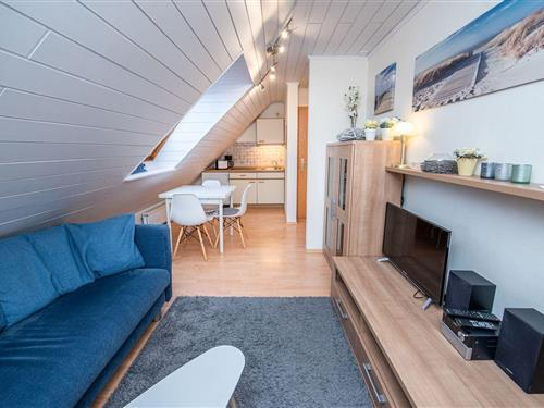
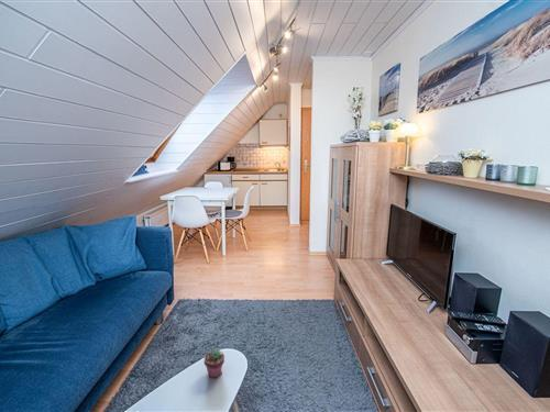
+ potted succulent (215, 361)
